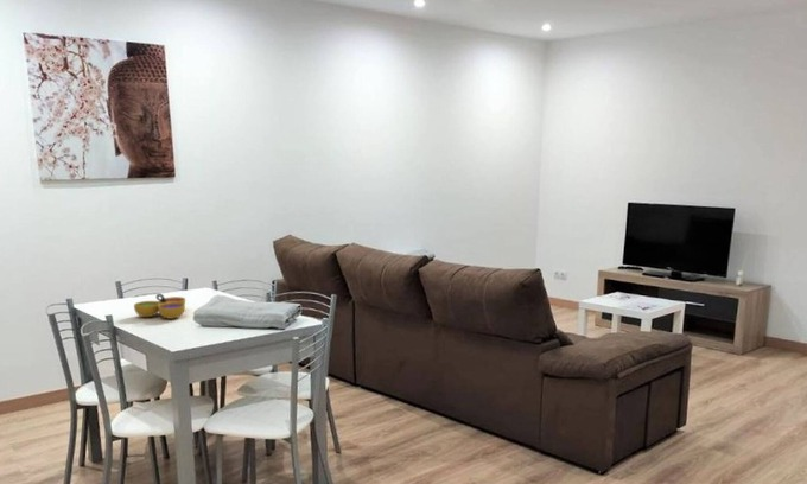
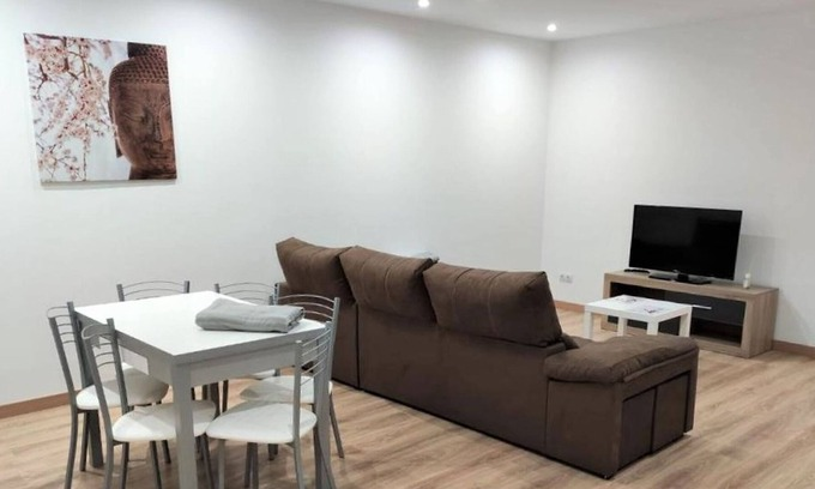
- decorative bowl (166, 304)
